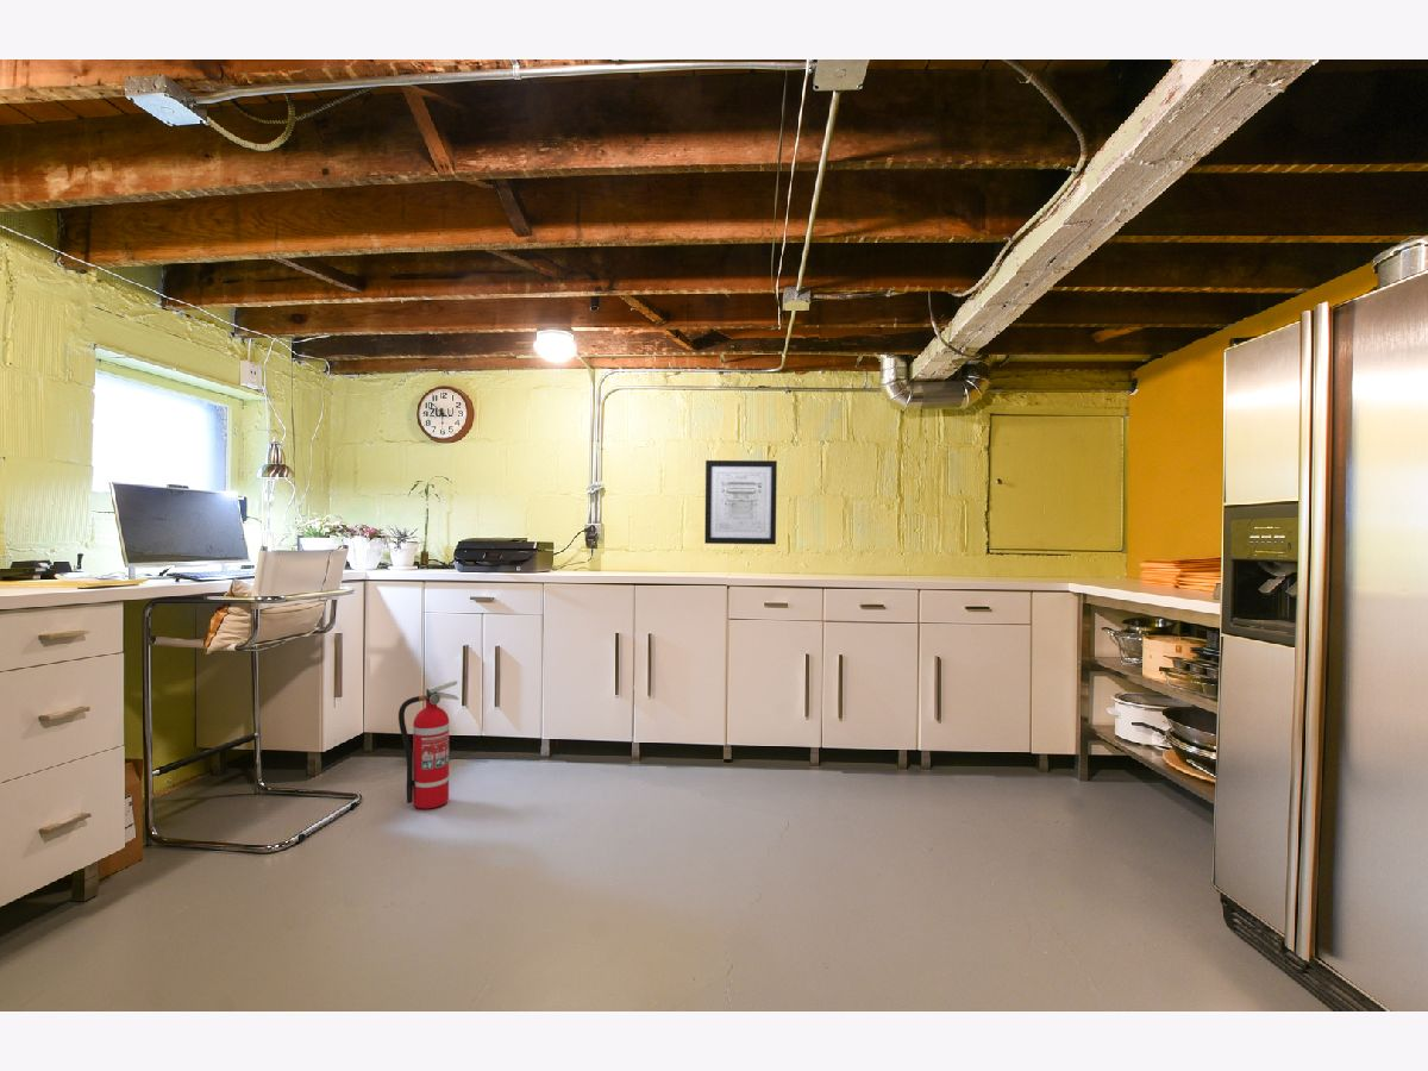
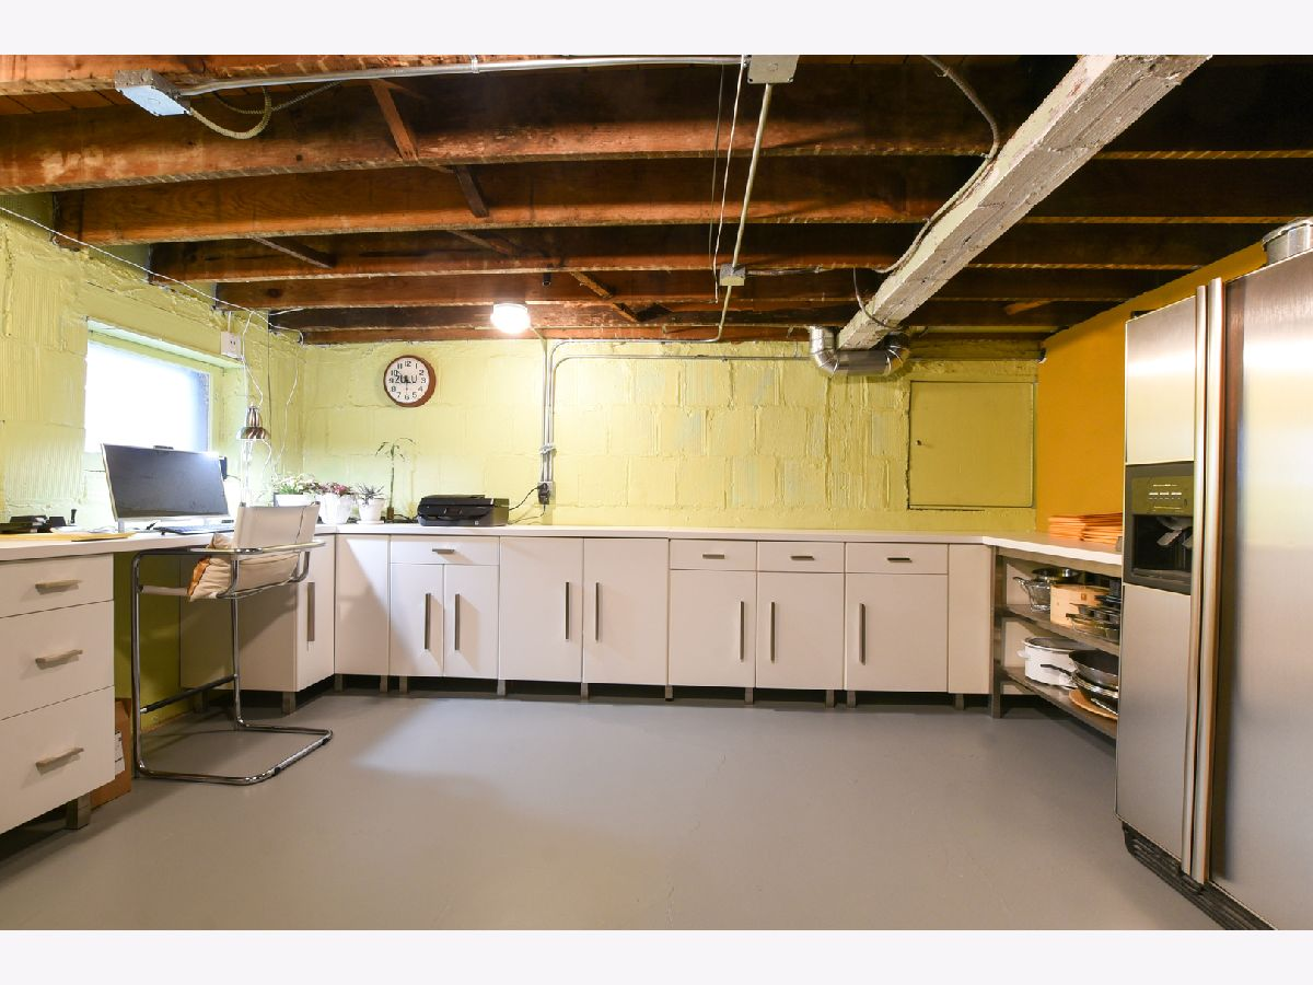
- fire extinguisher (428, 744)
- wall art (740, 502)
